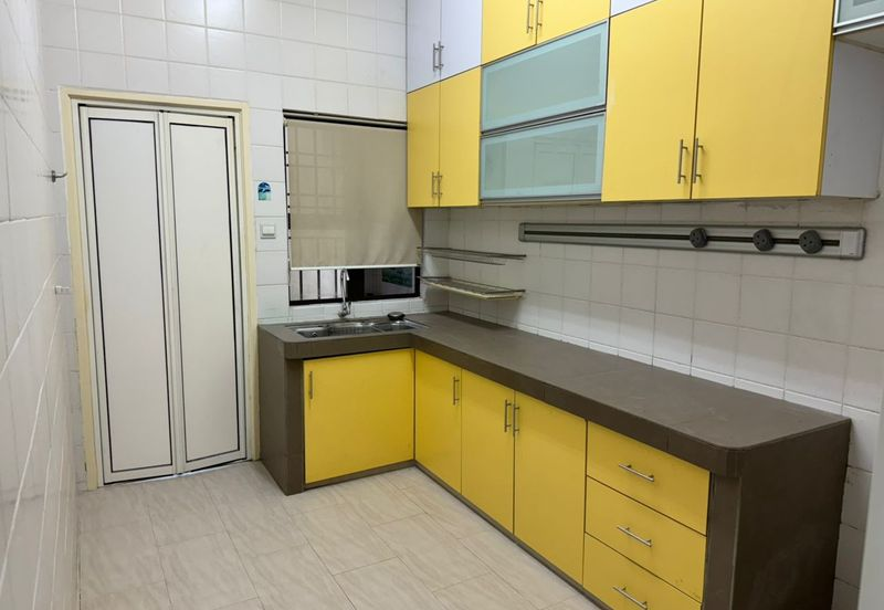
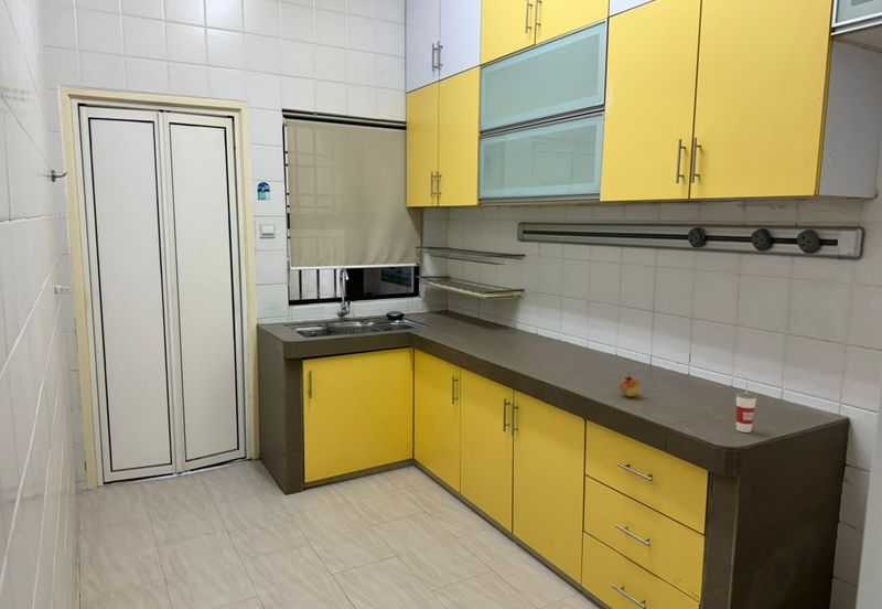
+ fruit (631, 385)
+ cup (745, 405)
